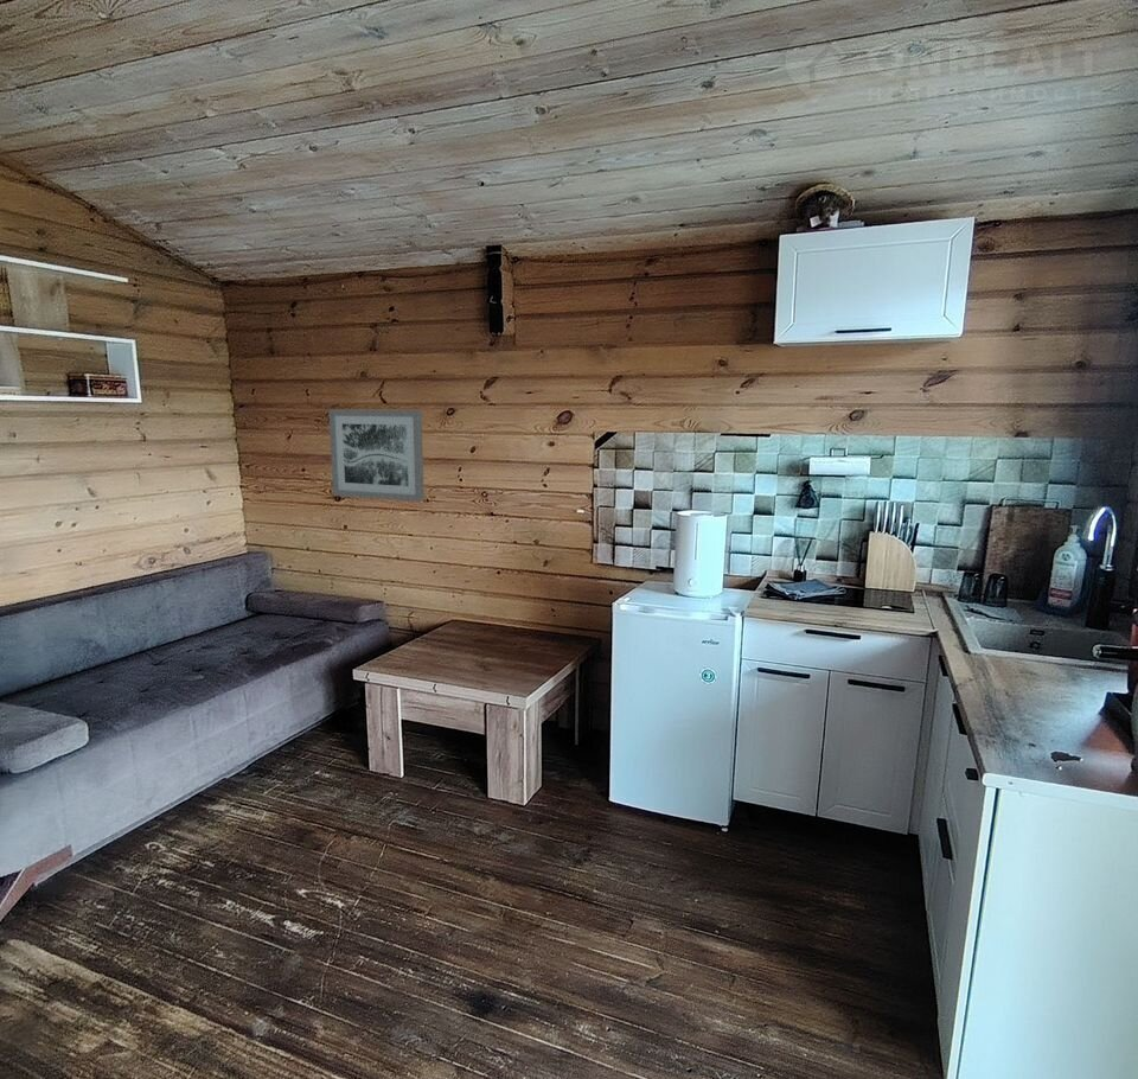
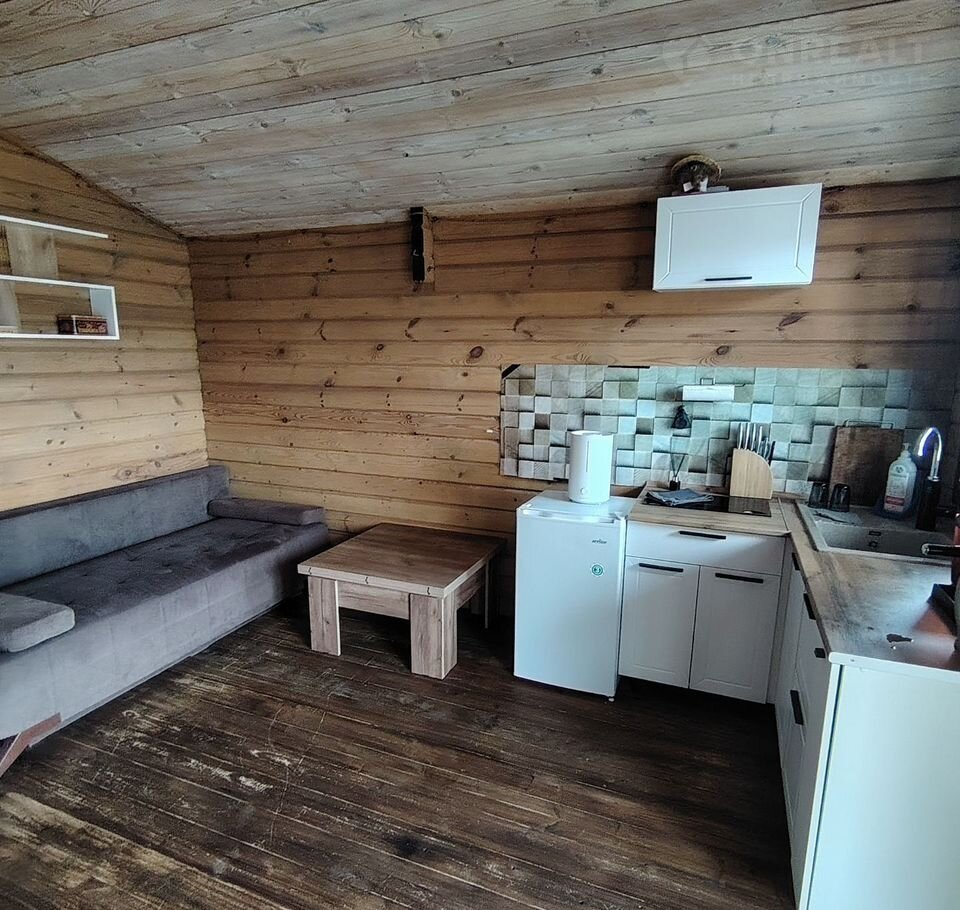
- wall art (376, 454)
